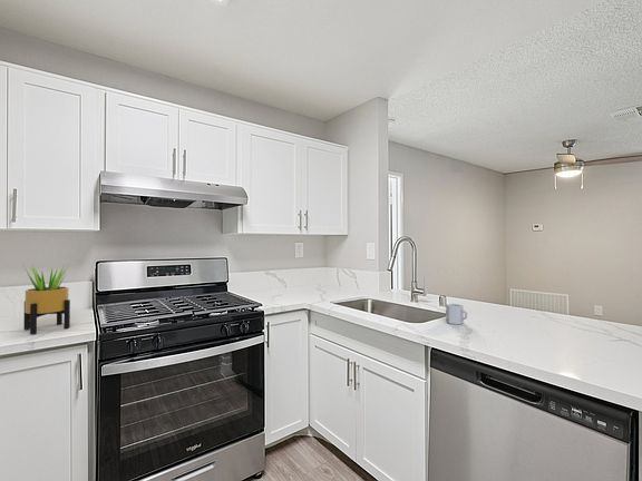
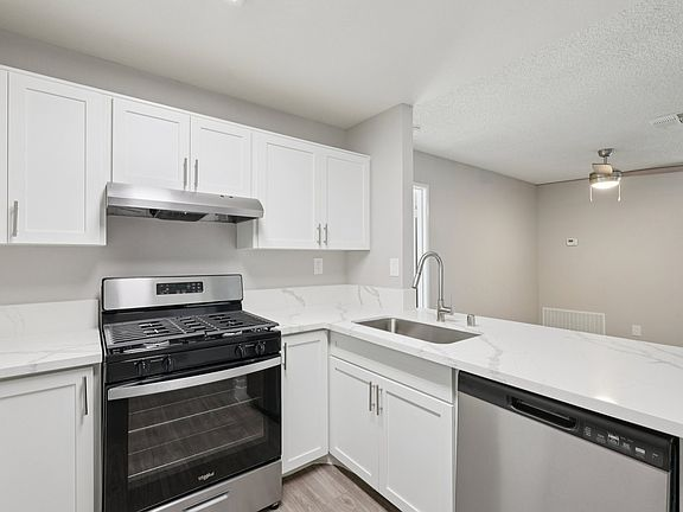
- cup (456, 313)
- potted plant (47, 294)
